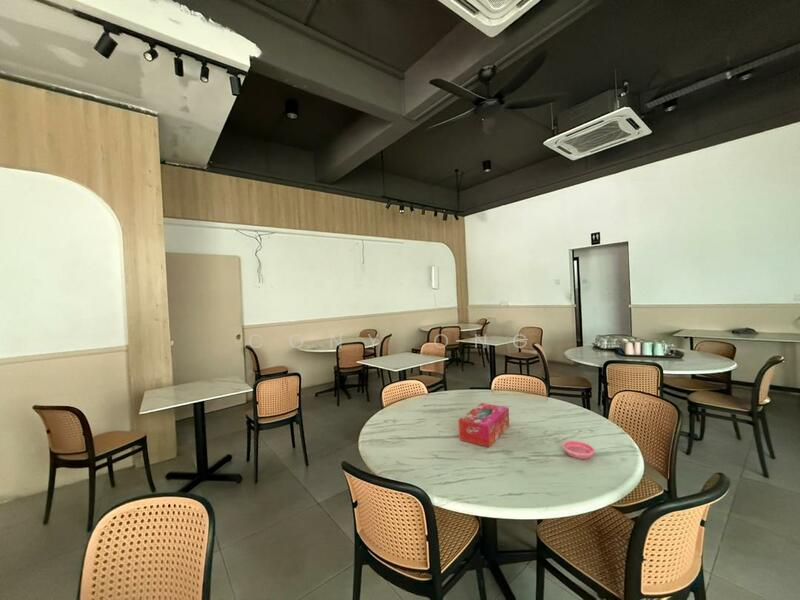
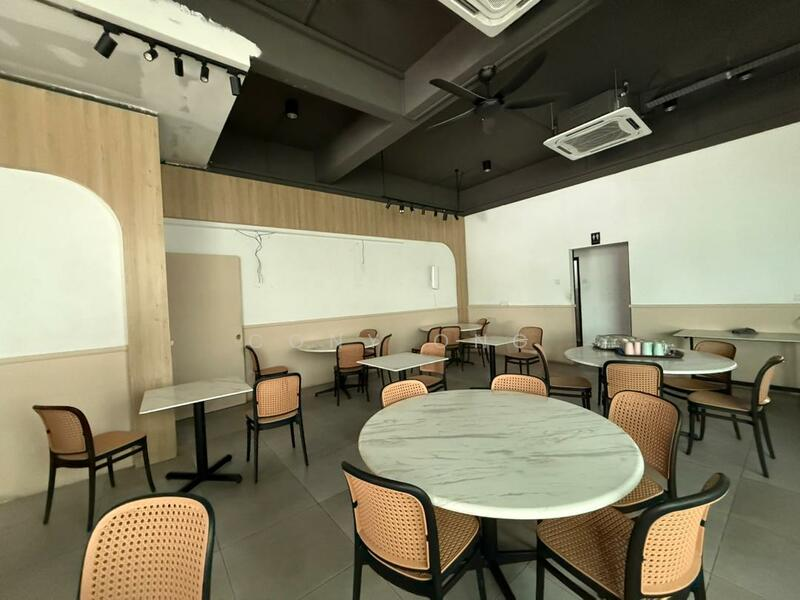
- tissue box (485, 422)
- saucer (578, 450)
